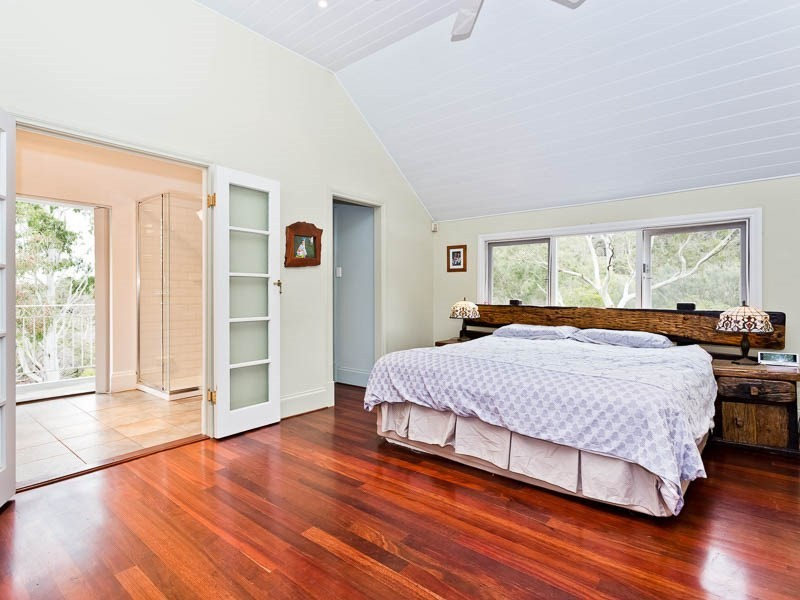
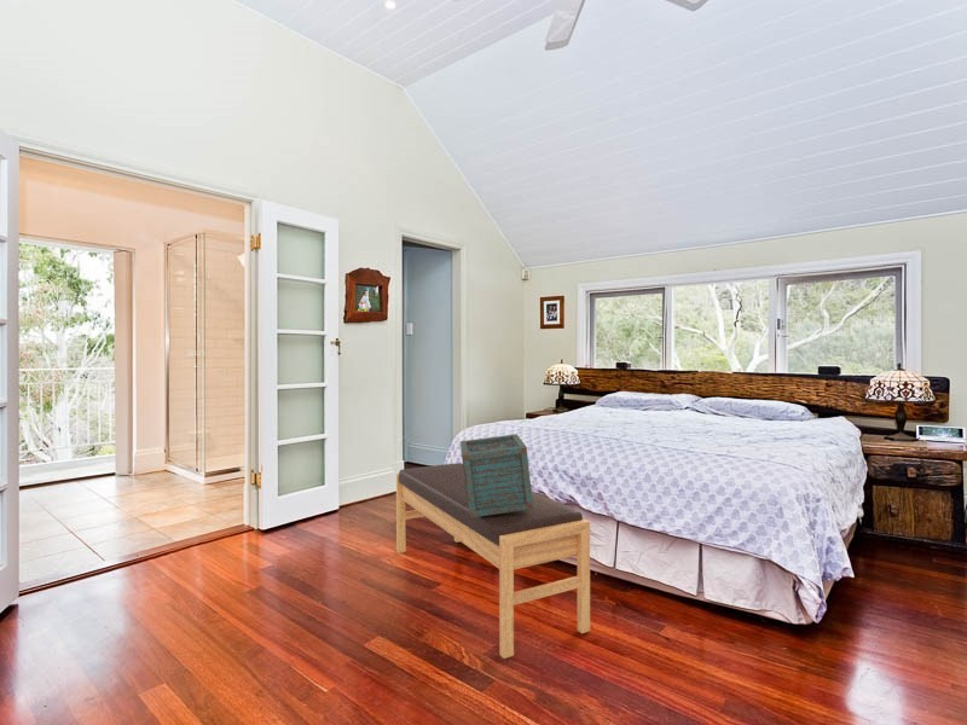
+ bench (476, 535)
+ wooden crate (498, 477)
